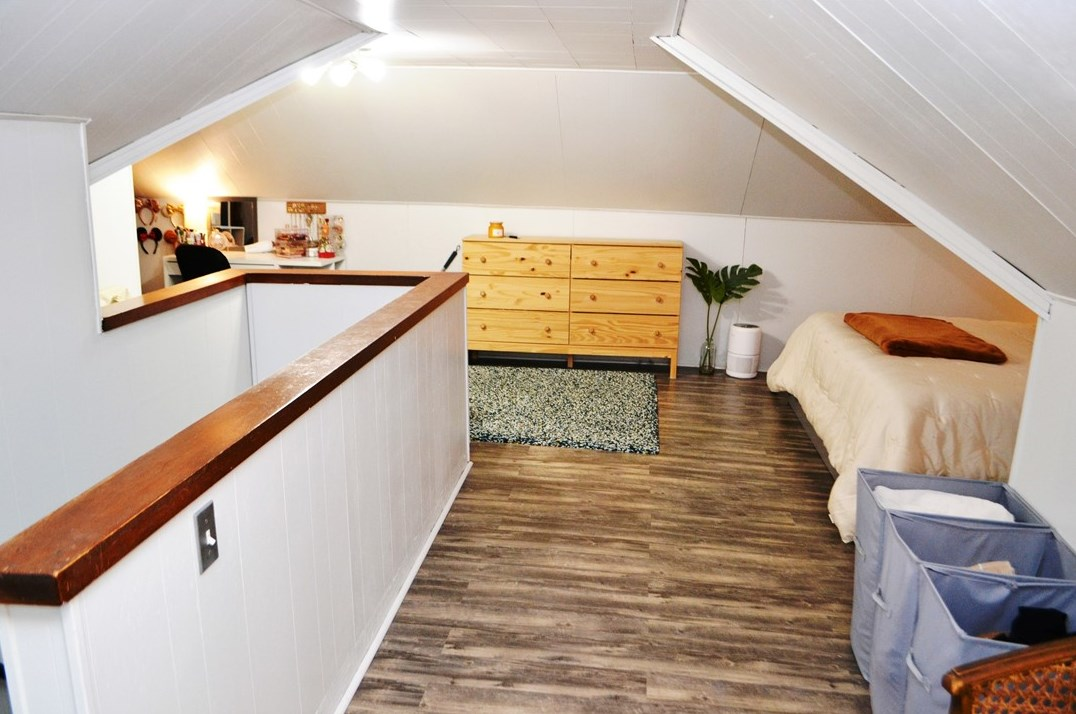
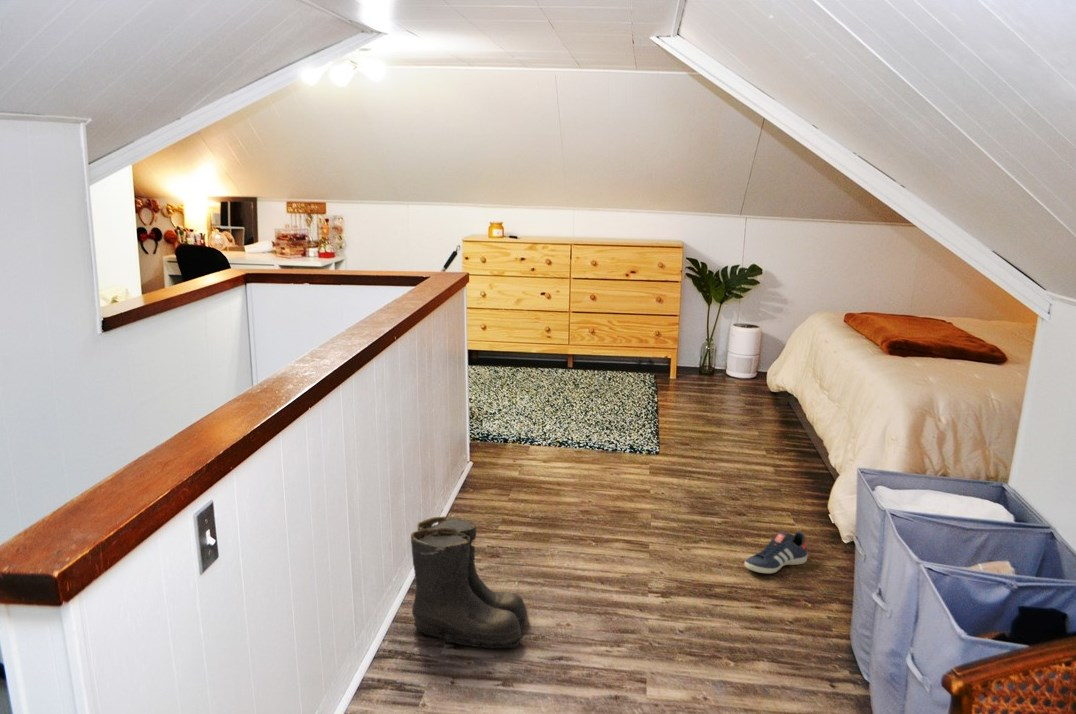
+ sneaker (775, 549)
+ boots (470, 578)
